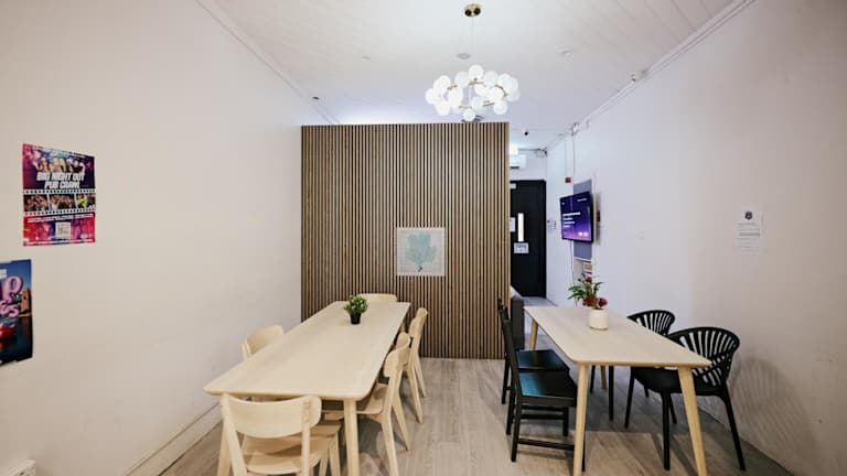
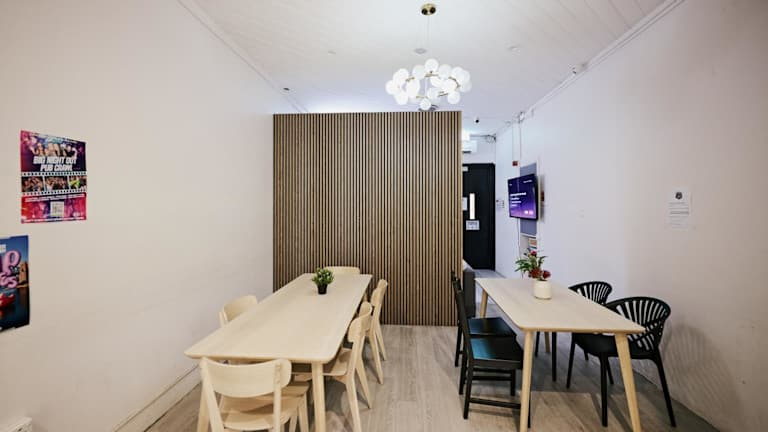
- wall art (420, 251)
